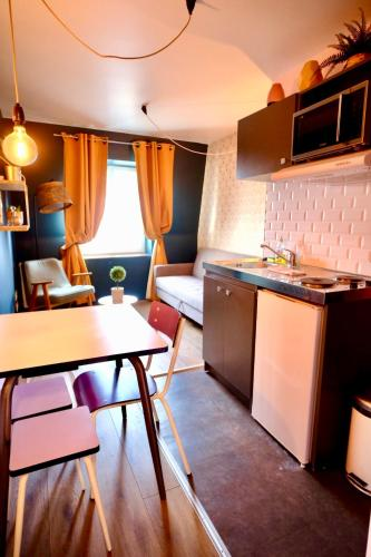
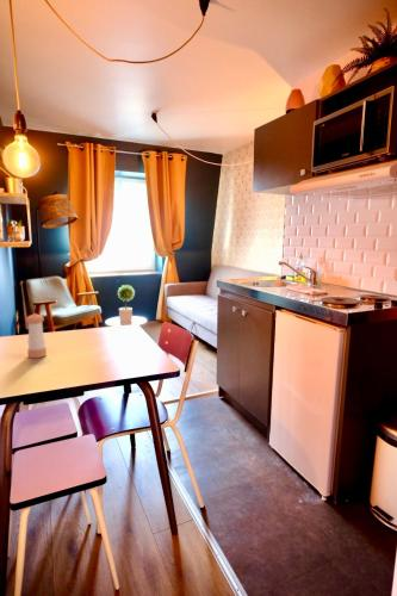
+ pepper shaker (36, 334)
